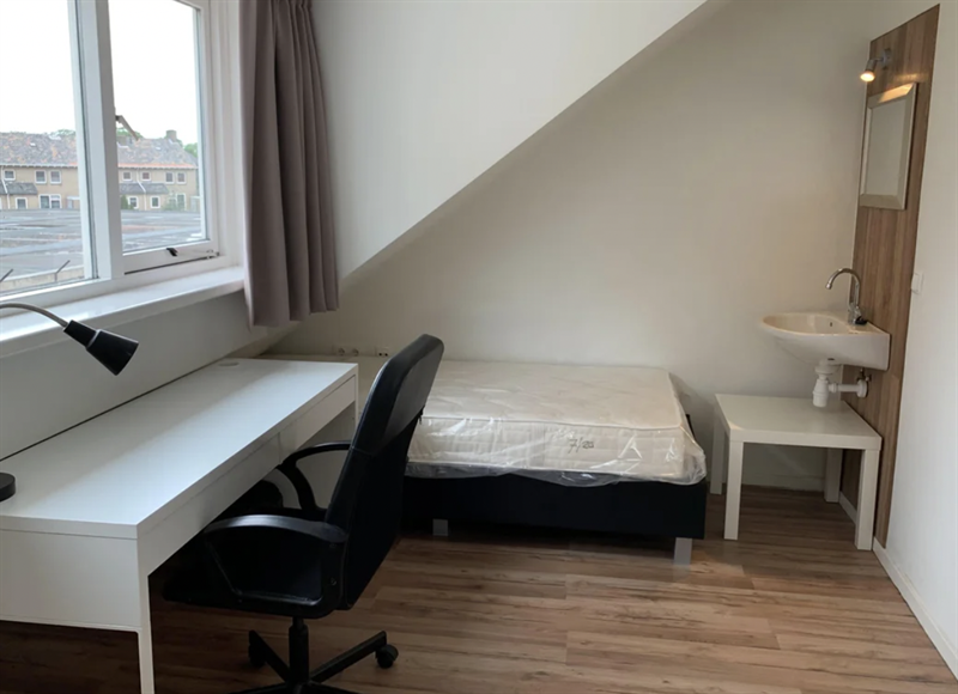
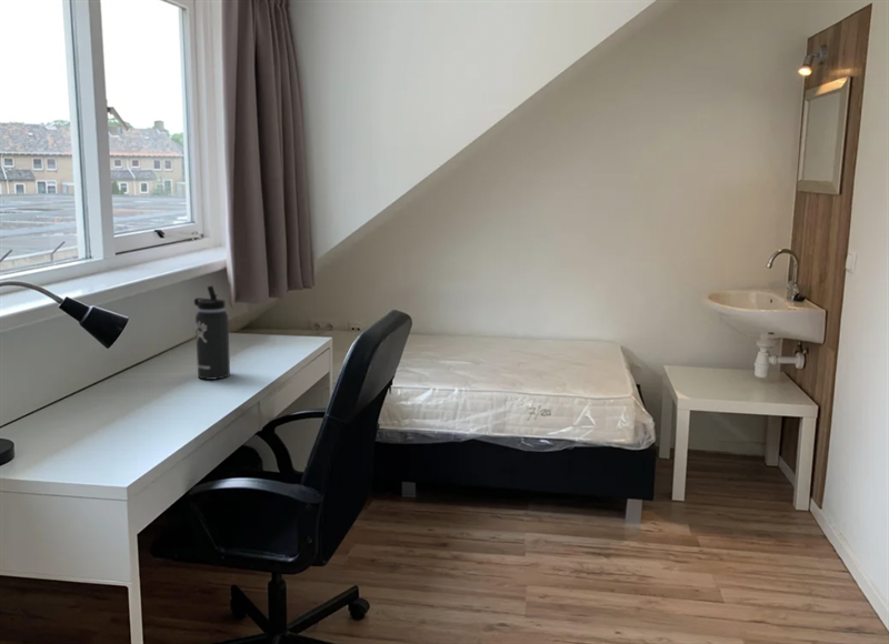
+ thermos bottle (209, 330)
